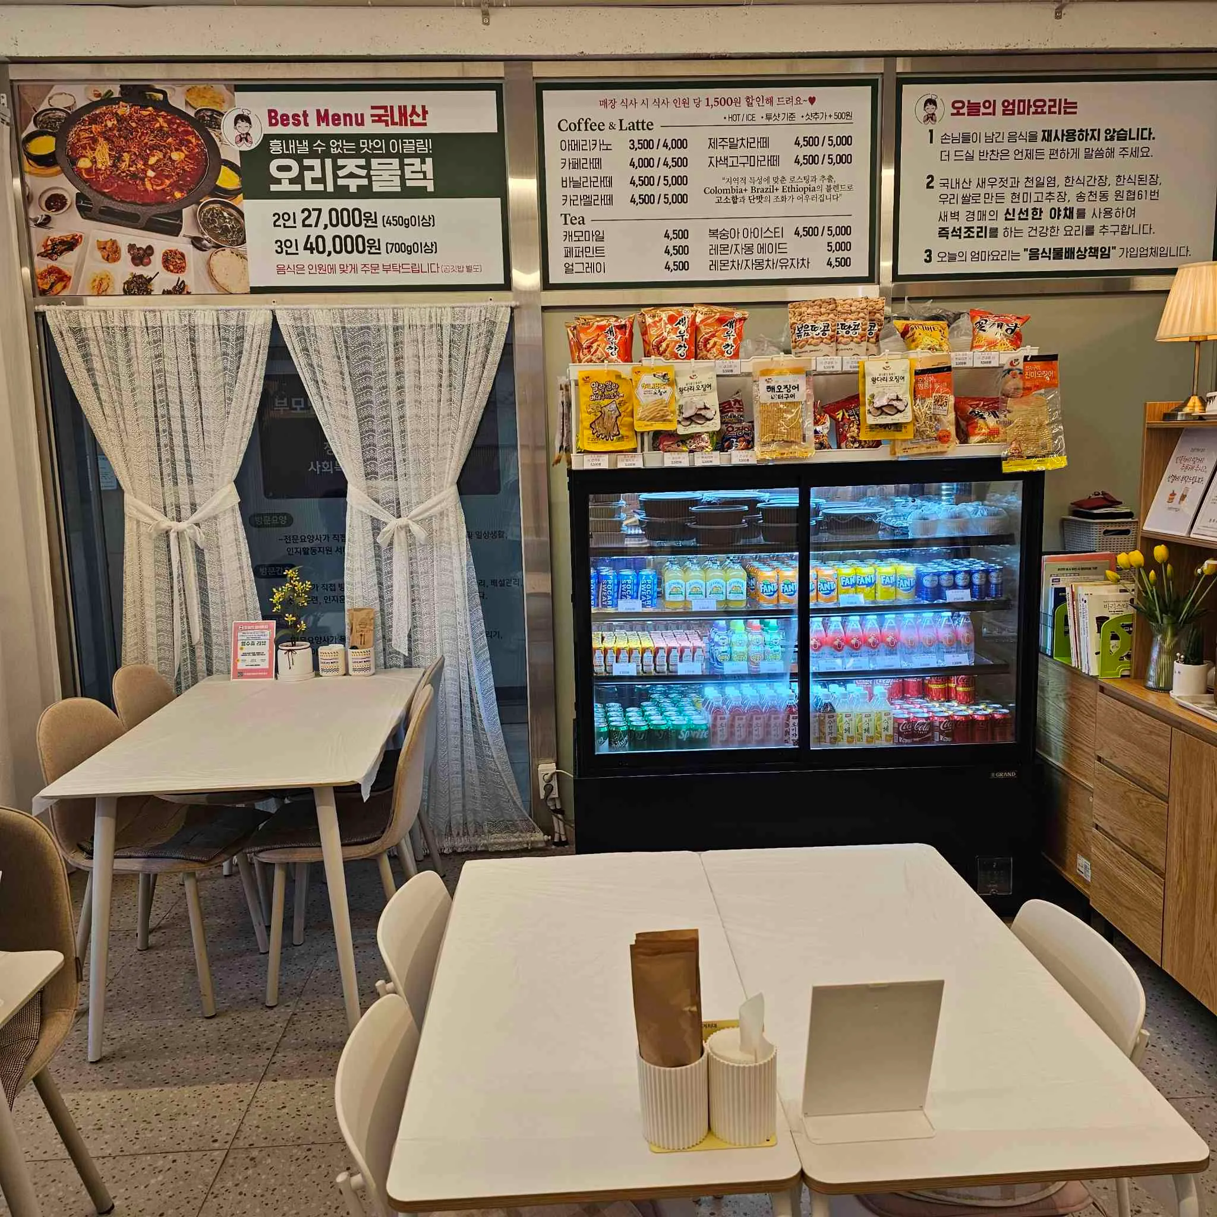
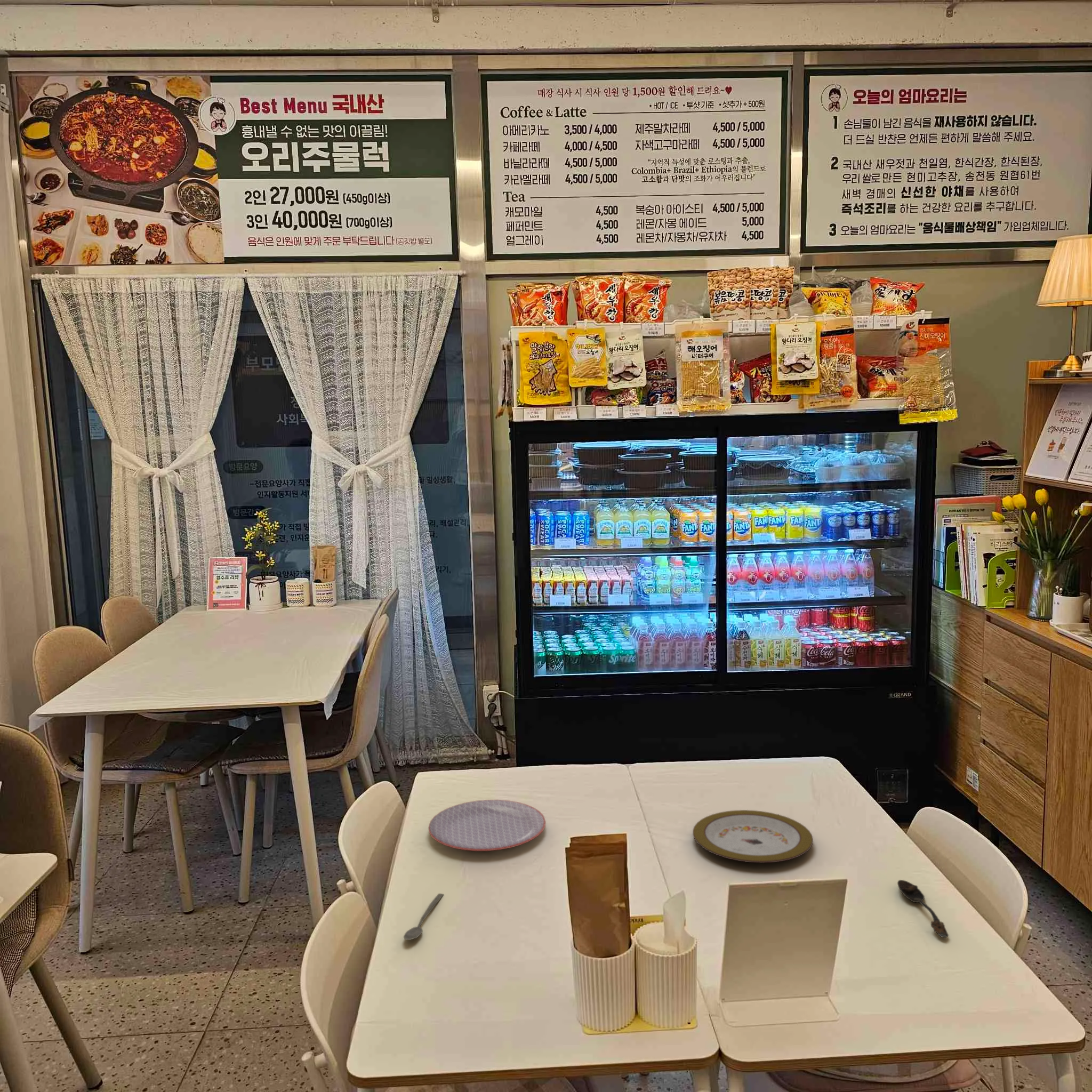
+ plate (487, 828)
+ plate (752, 839)
+ spoon (922, 905)
+ spoon (425, 916)
